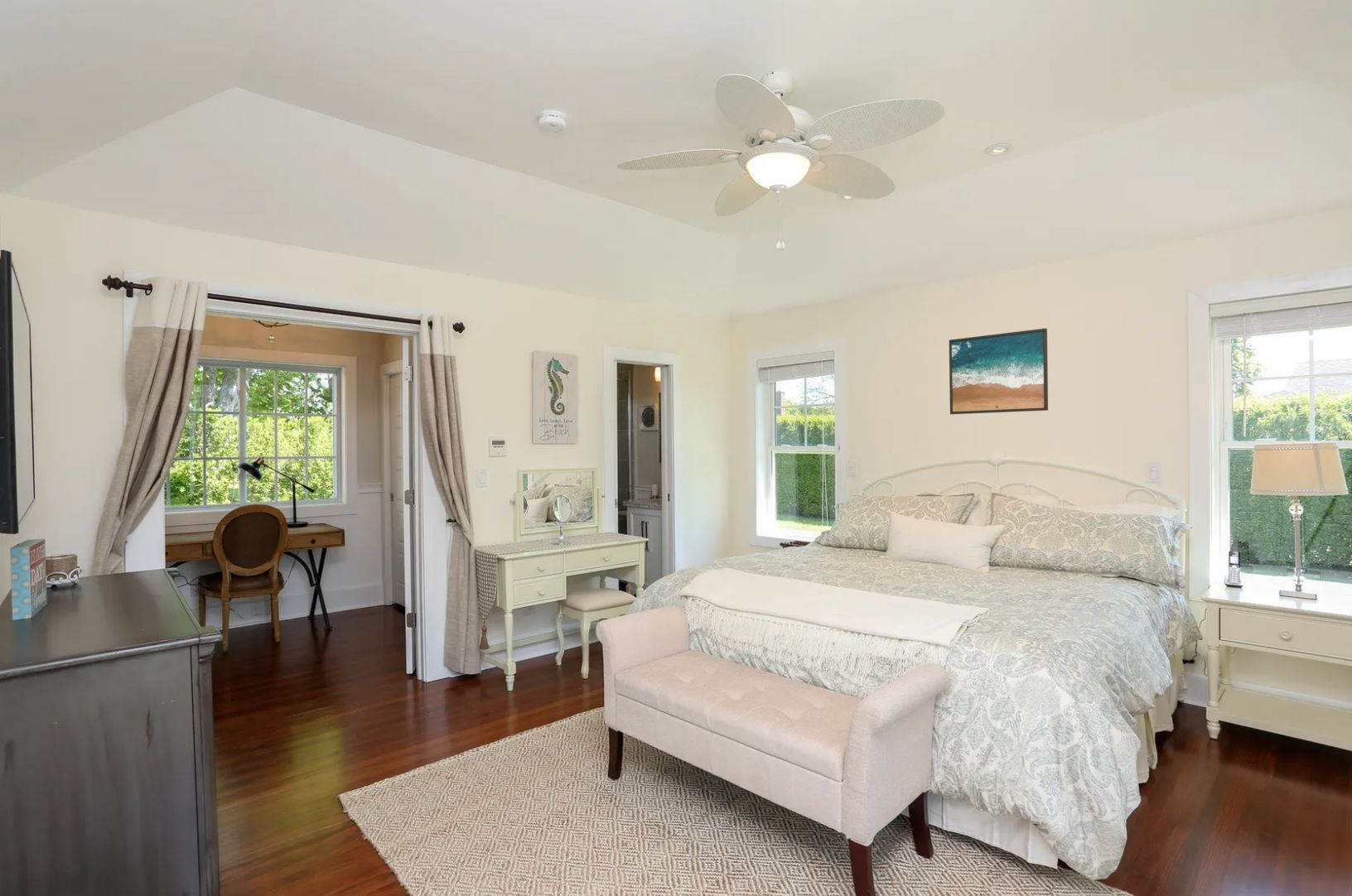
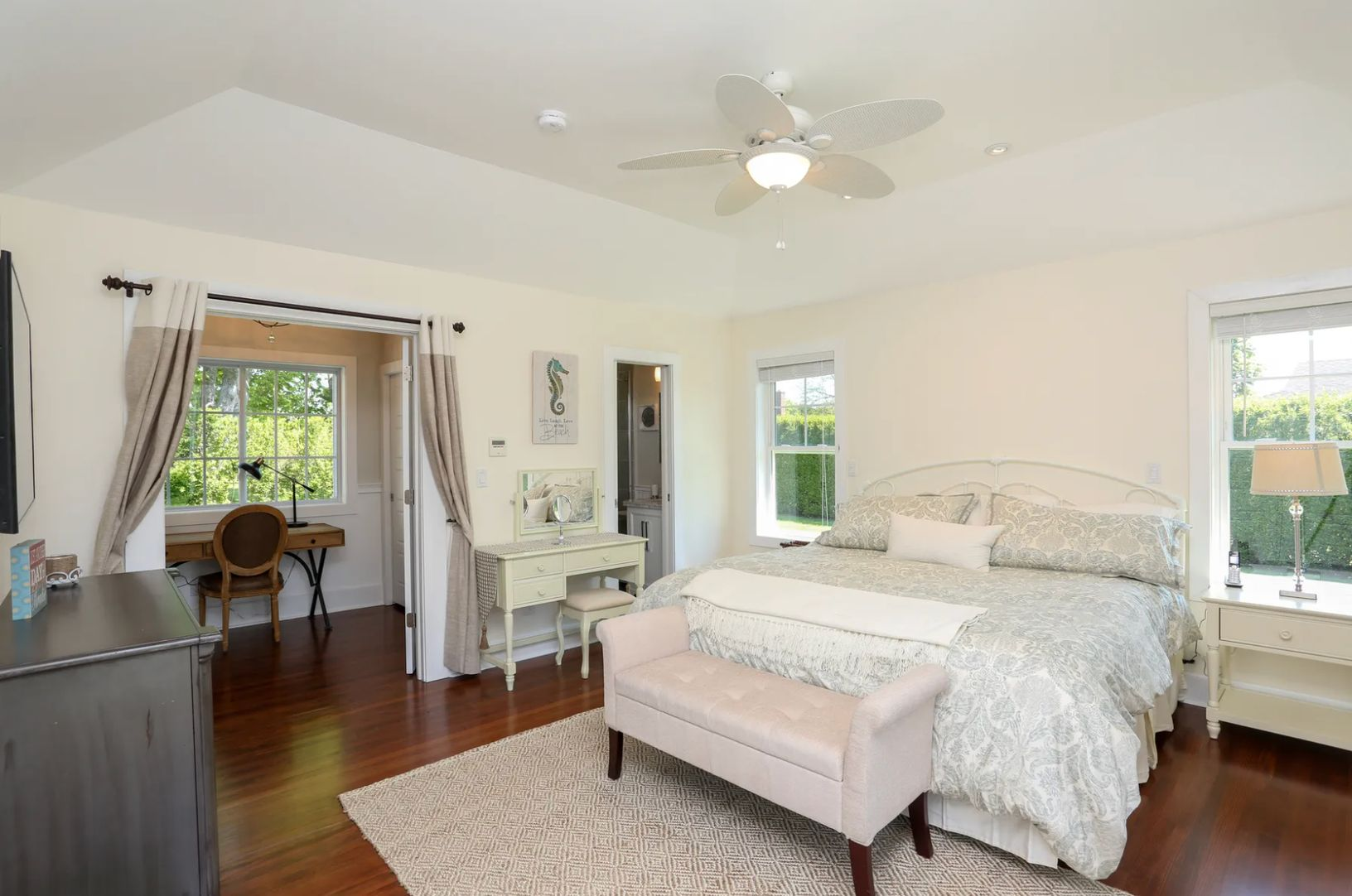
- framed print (996, 373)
